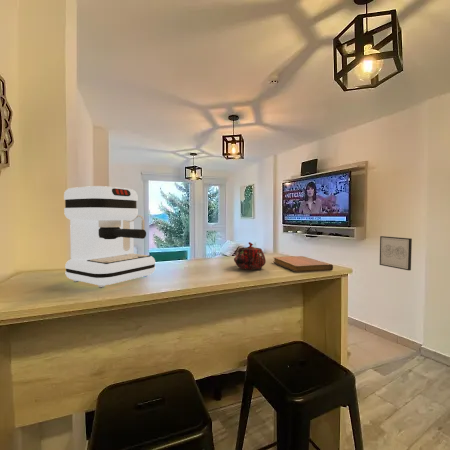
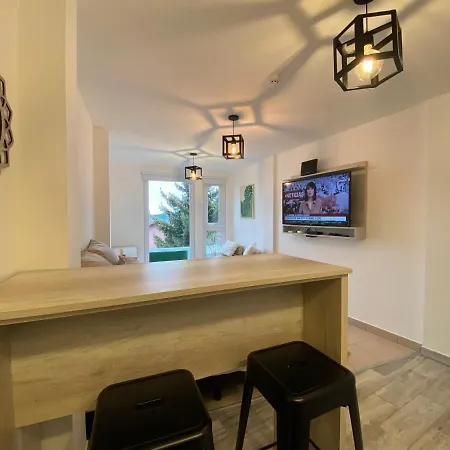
- coffee maker (112, 234)
- teapot (250, 255)
- notebook (300, 263)
- wall art (394, 252)
